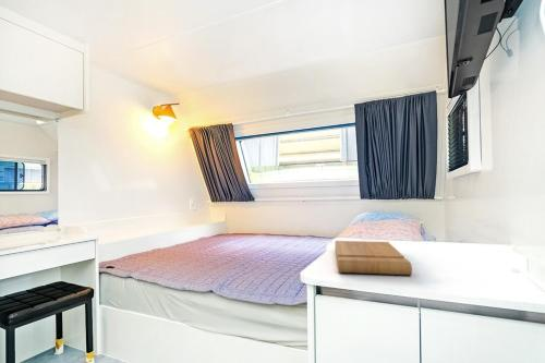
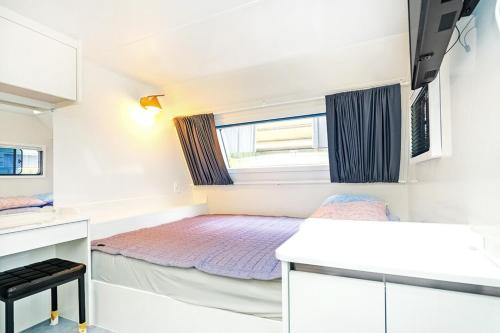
- cutting board (366, 255)
